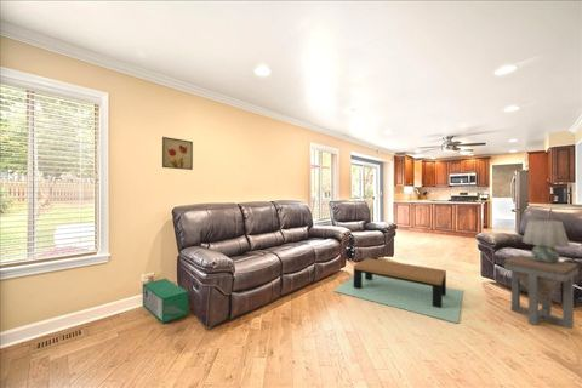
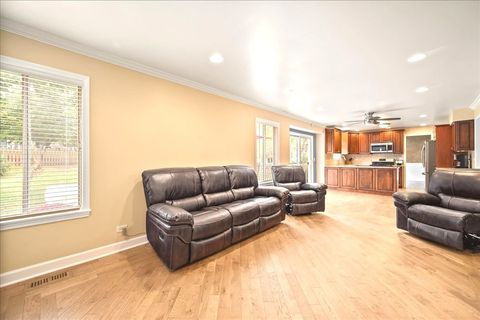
- coffee table (398, 279)
- wall art (177, 154)
- side table (540, 290)
- storage bin (164, 298)
- table lamp (544, 240)
